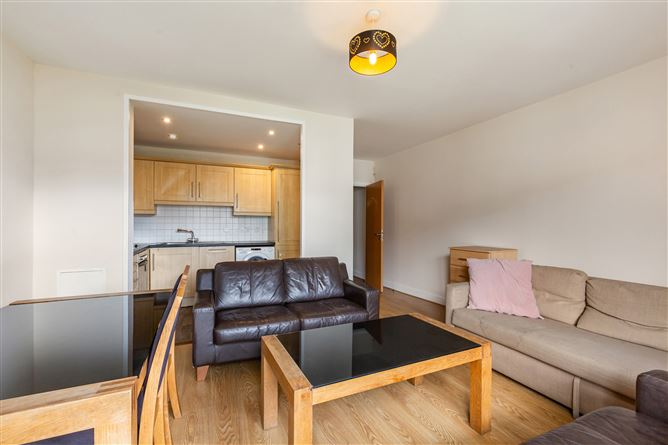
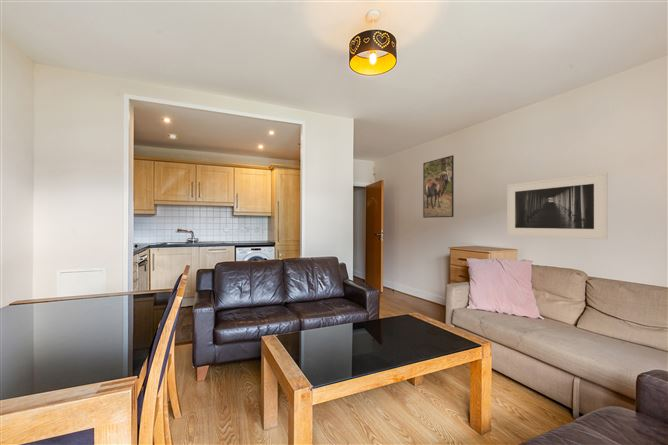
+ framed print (437, 188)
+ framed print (550, 208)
